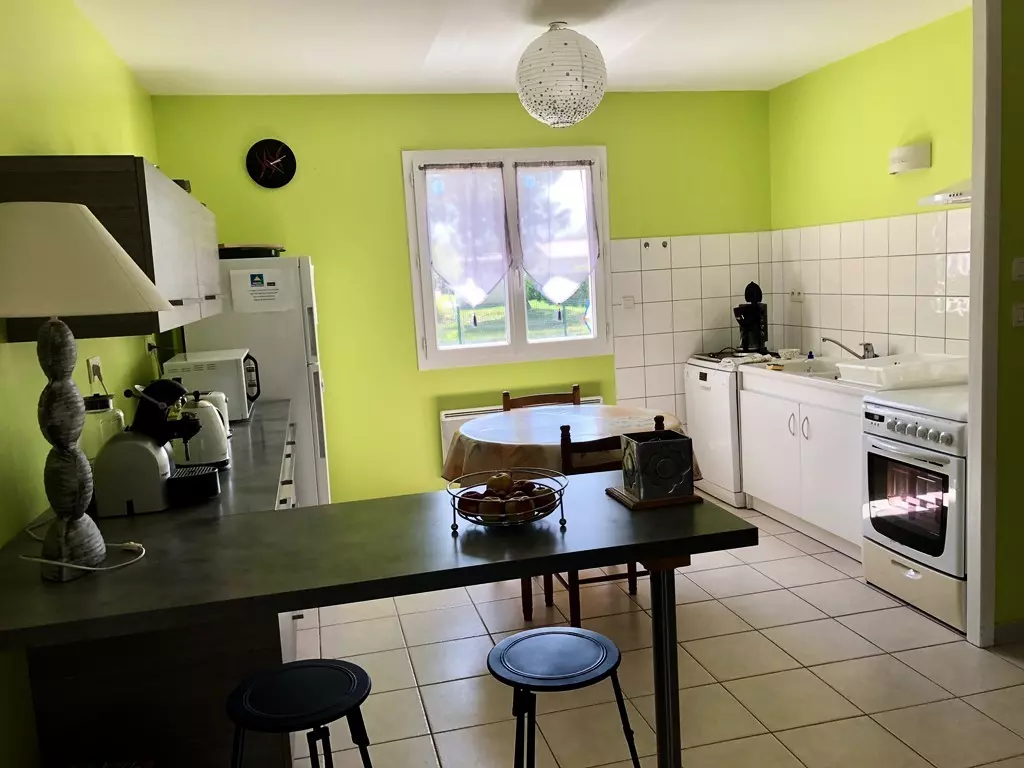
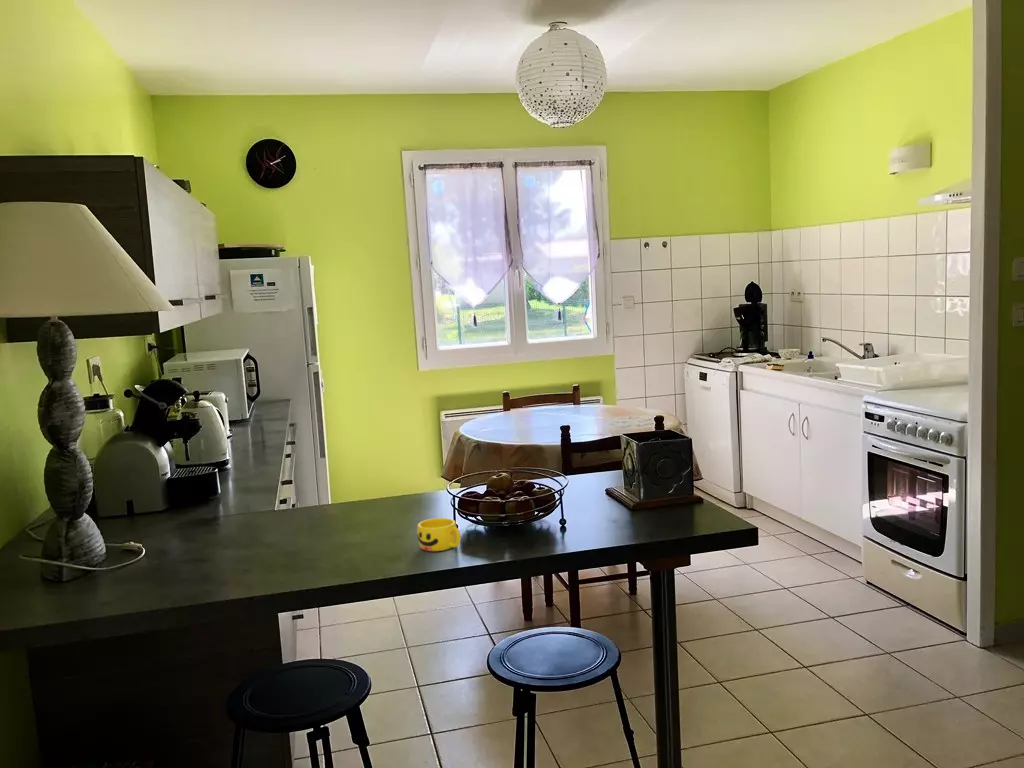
+ cup (441, 535)
